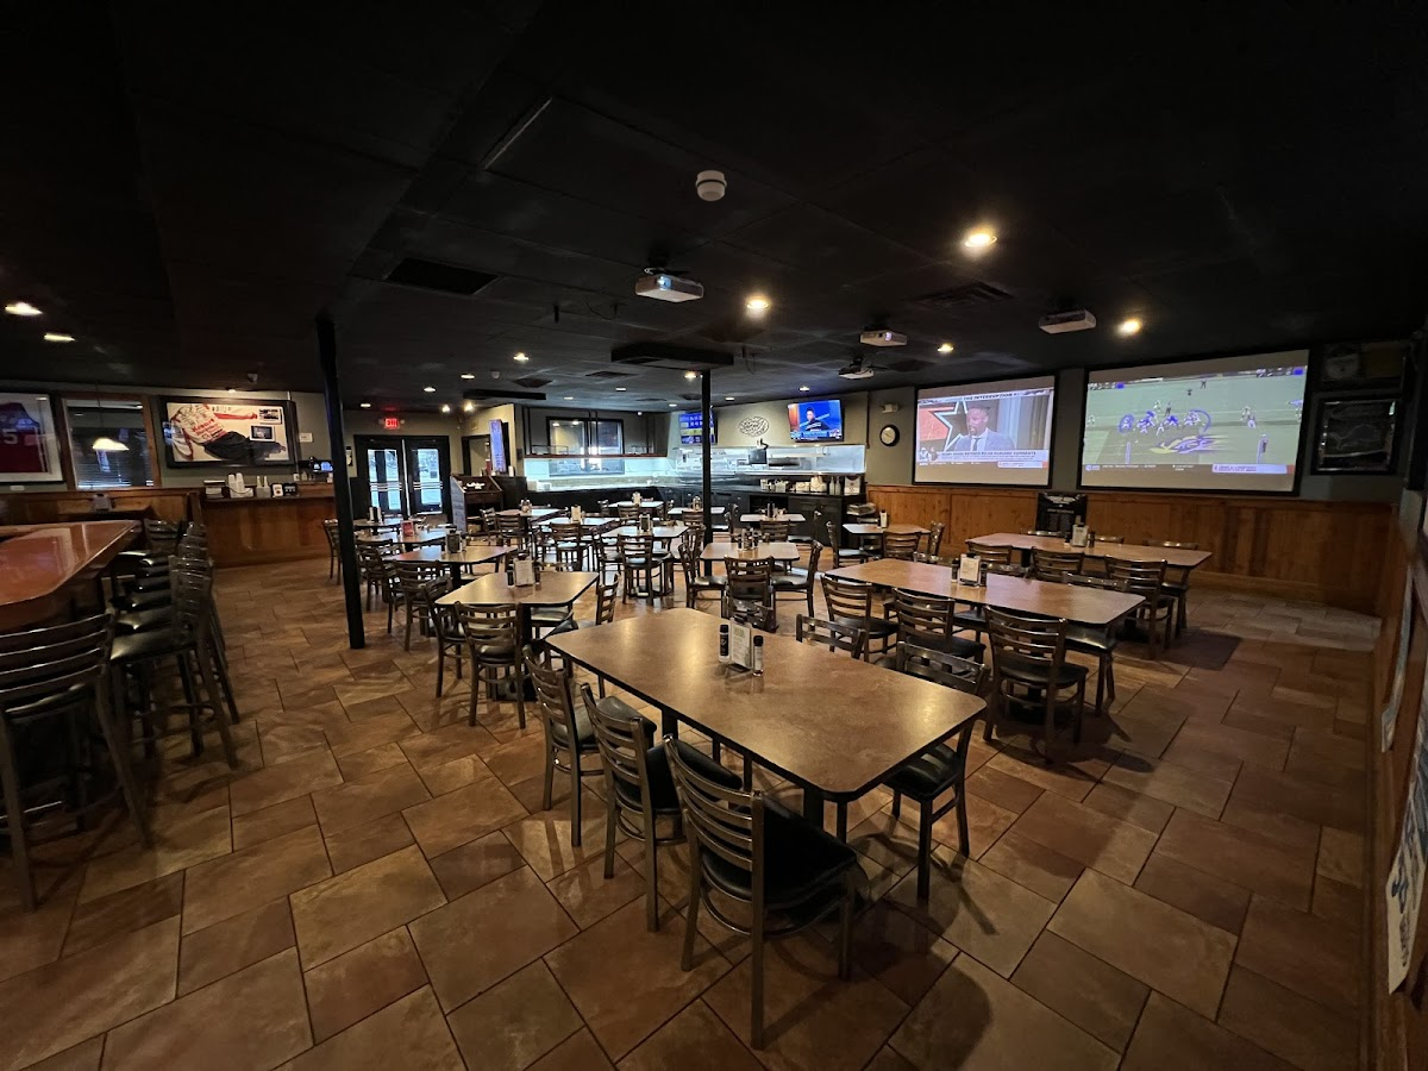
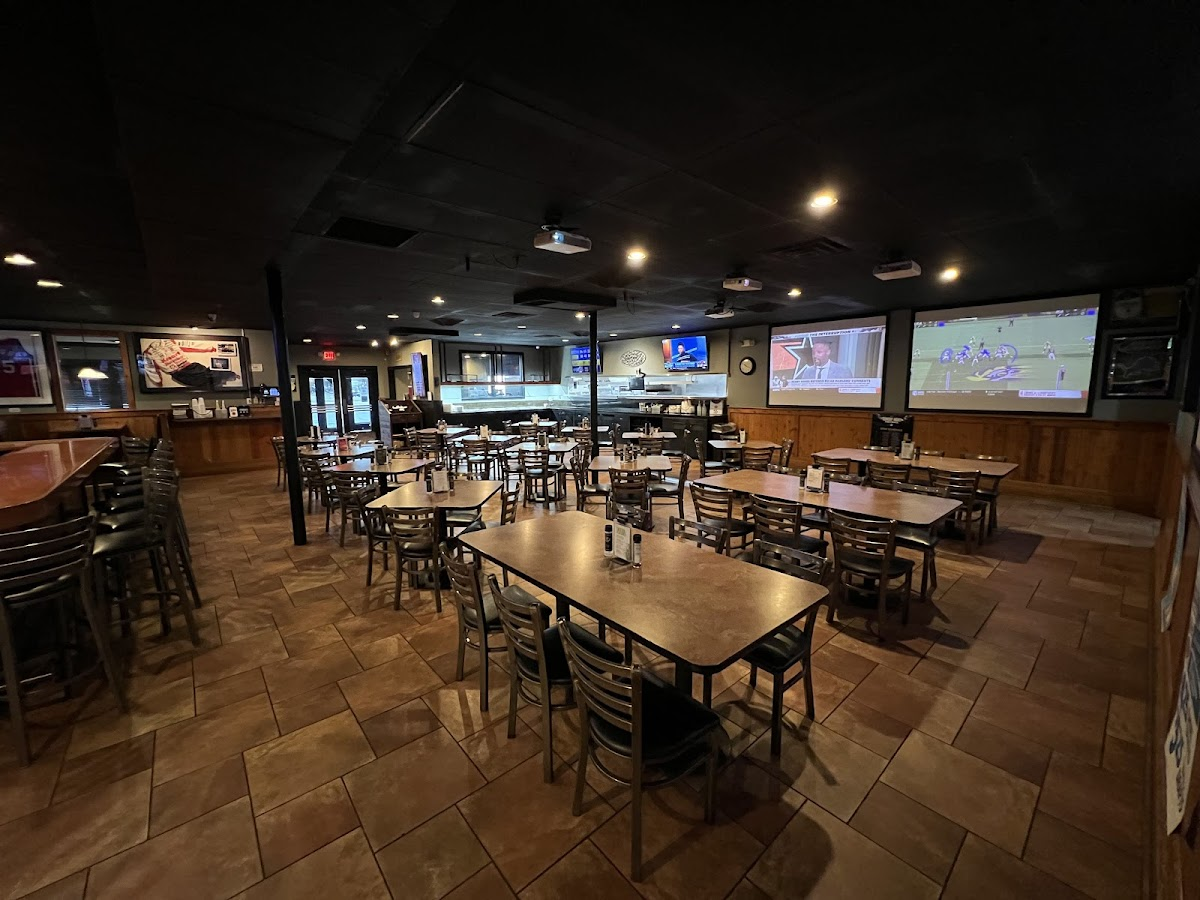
- smoke detector (710, 186)
